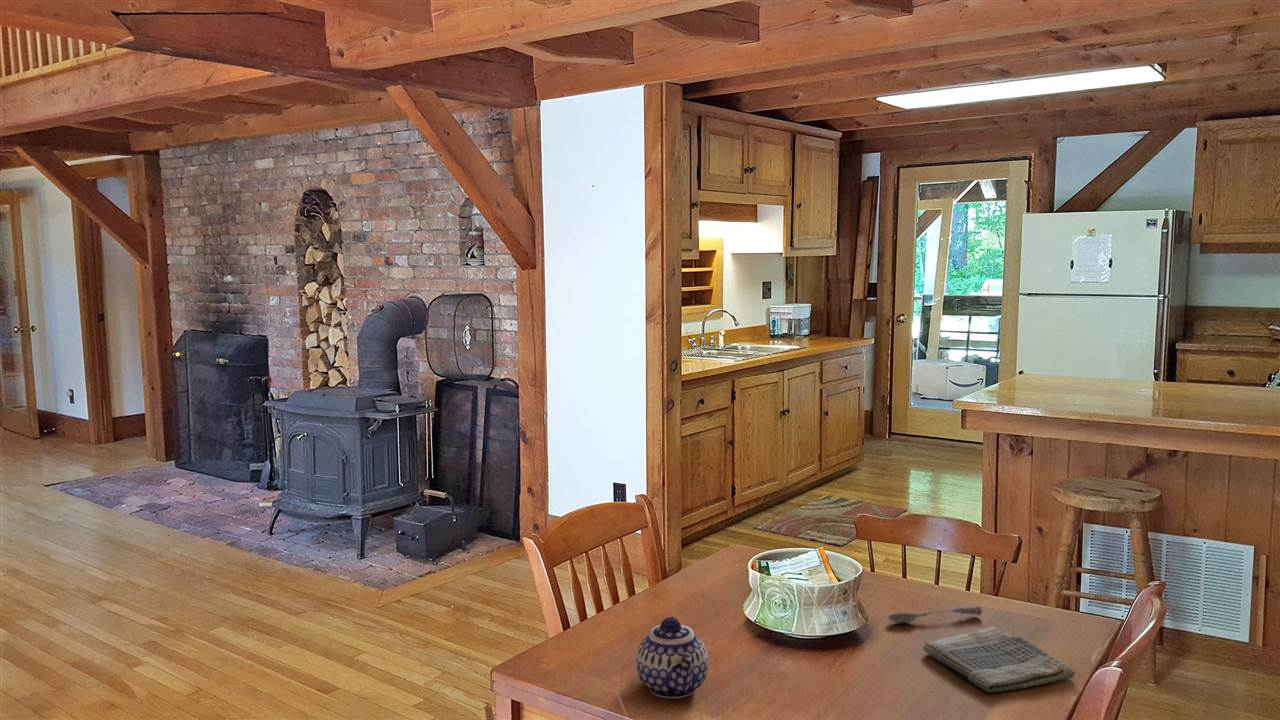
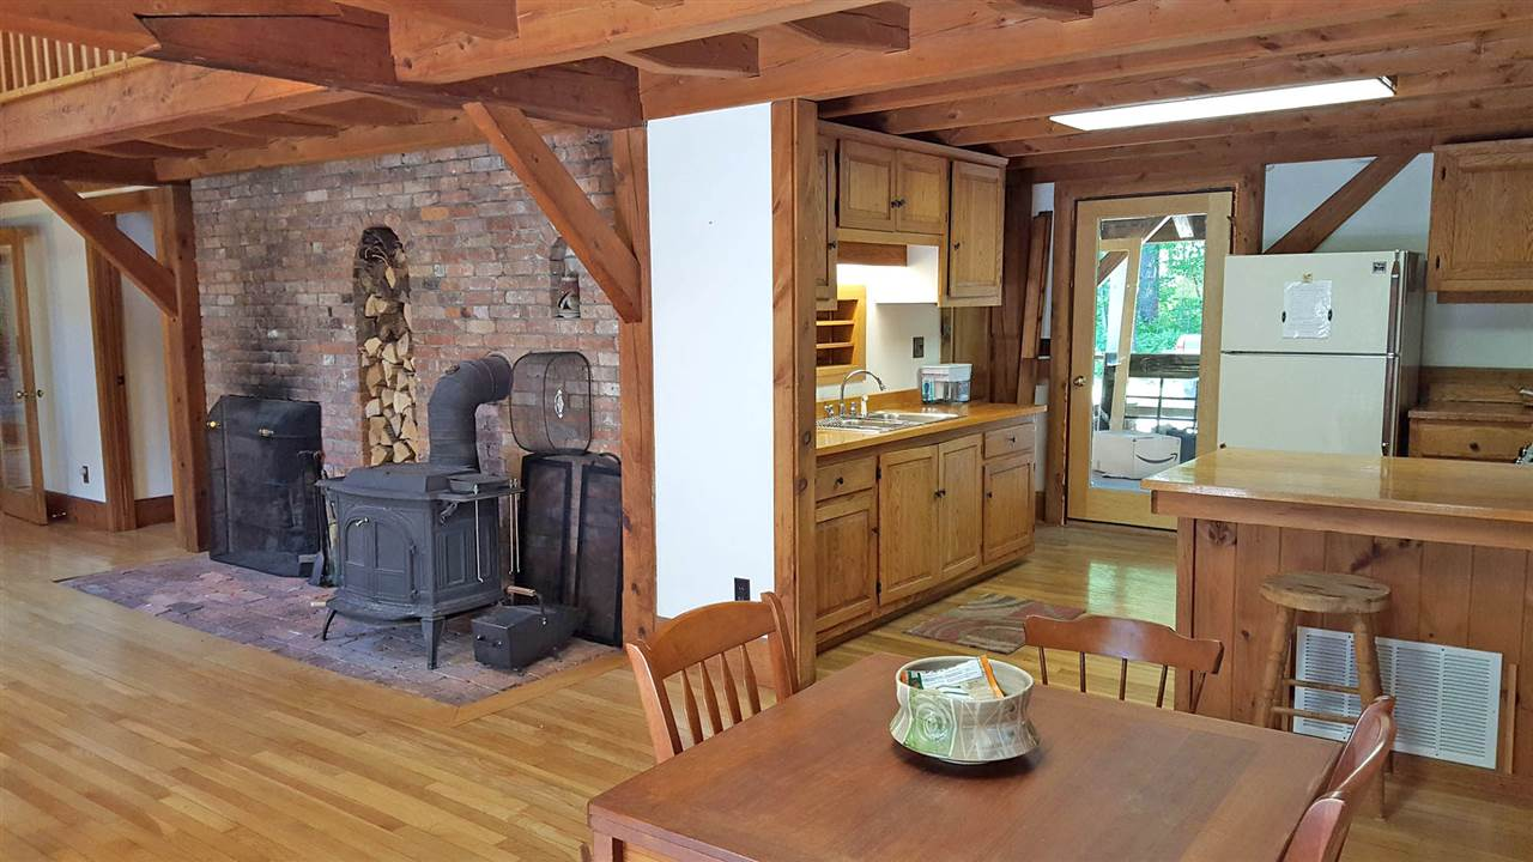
- dish towel (997, 657)
- soupspoon (933, 613)
- teapot (672, 654)
